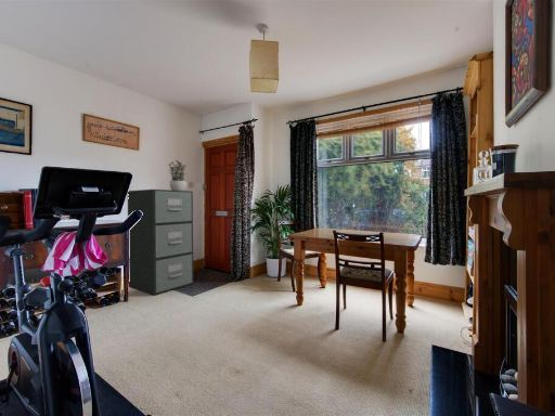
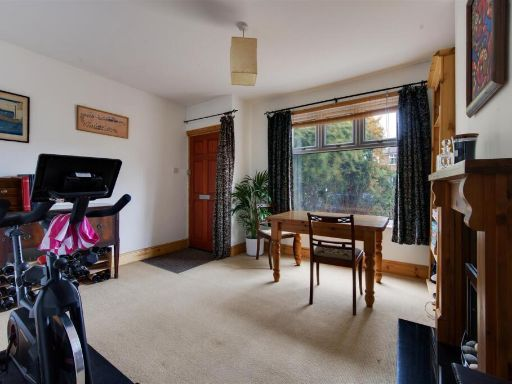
- potted plant (177, 176)
- filing cabinet (162, 238)
